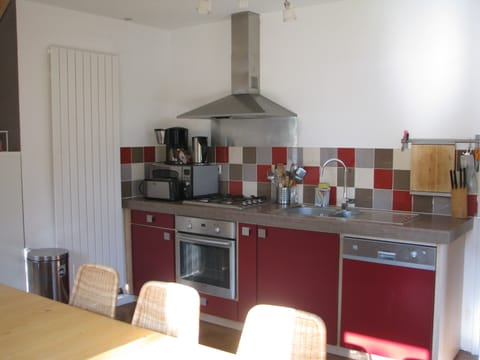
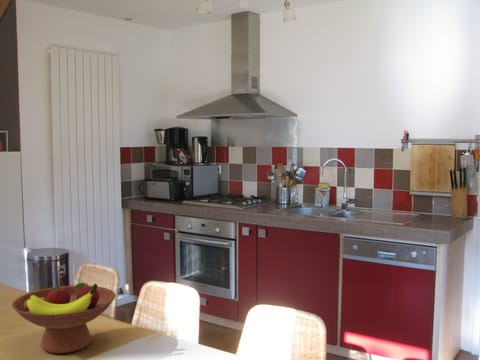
+ fruit bowl (65, 312)
